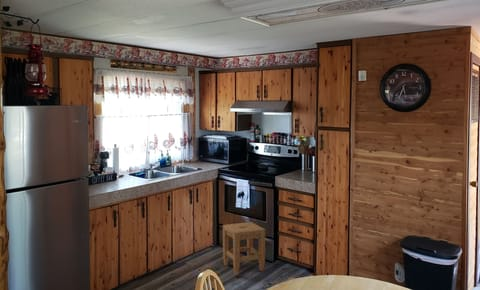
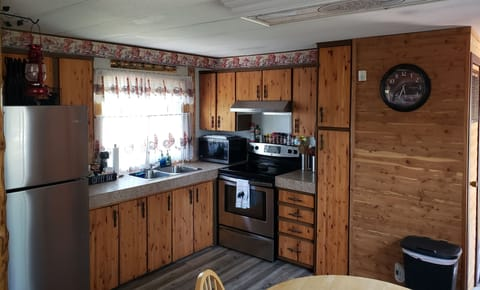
- stool (243, 247)
